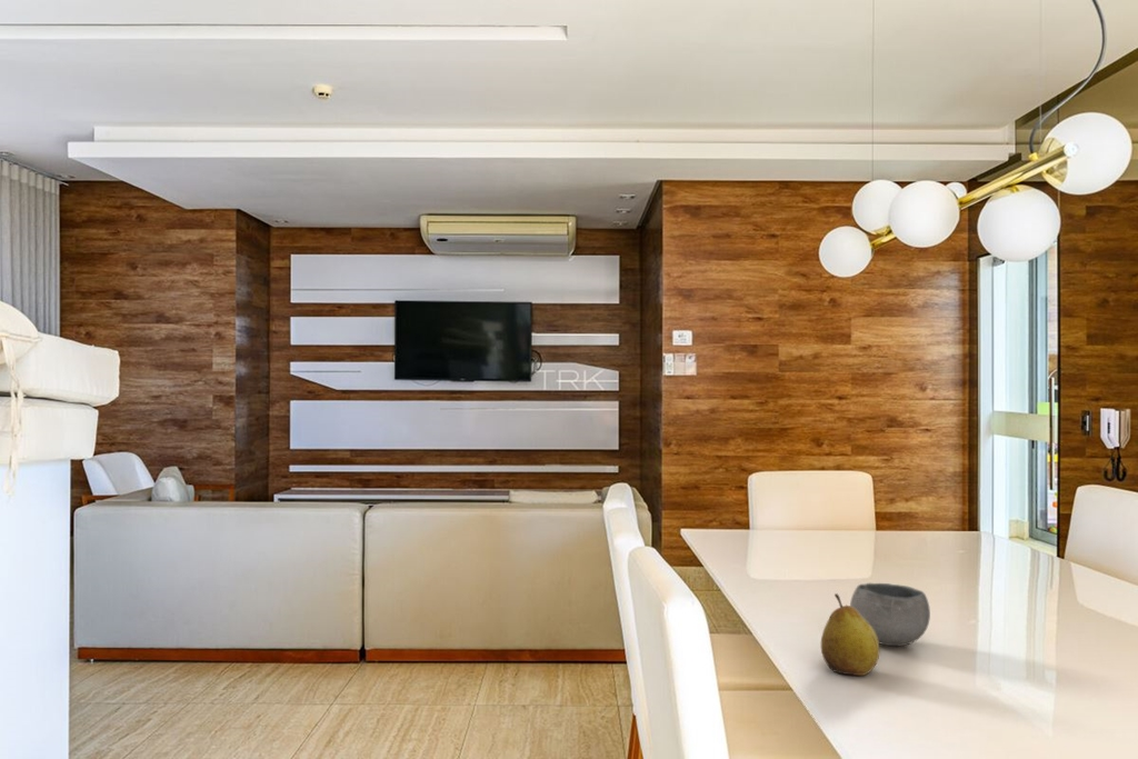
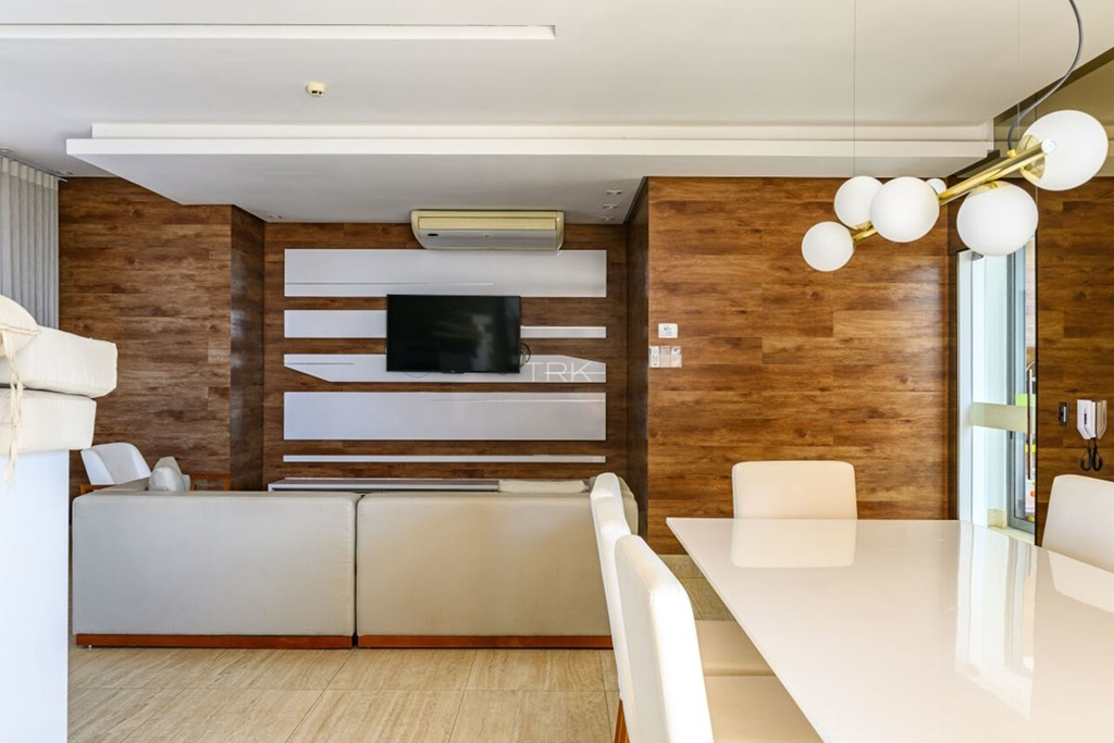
- fruit (849, 633)
- bowl (889, 615)
